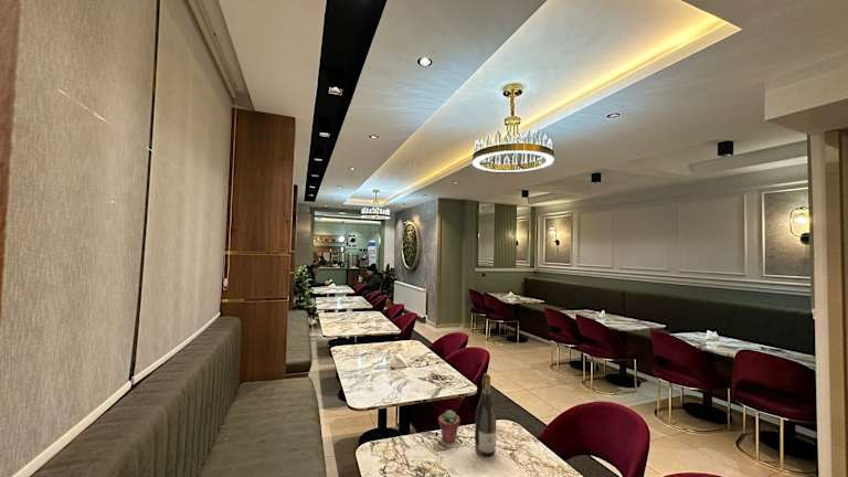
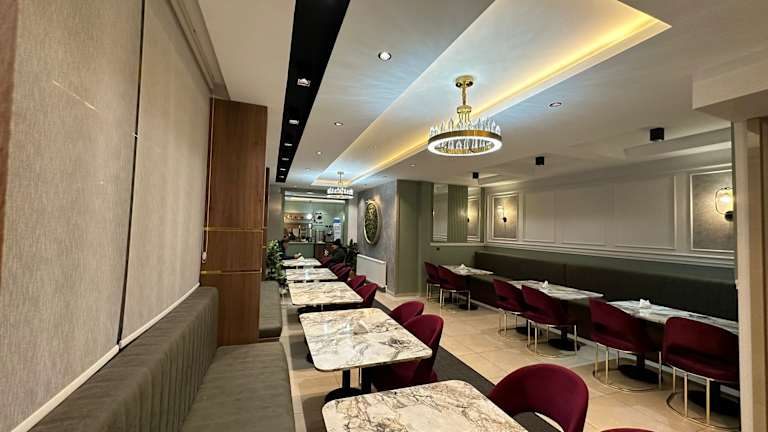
- potted succulent (448, 424)
- wine bottle (486, 412)
